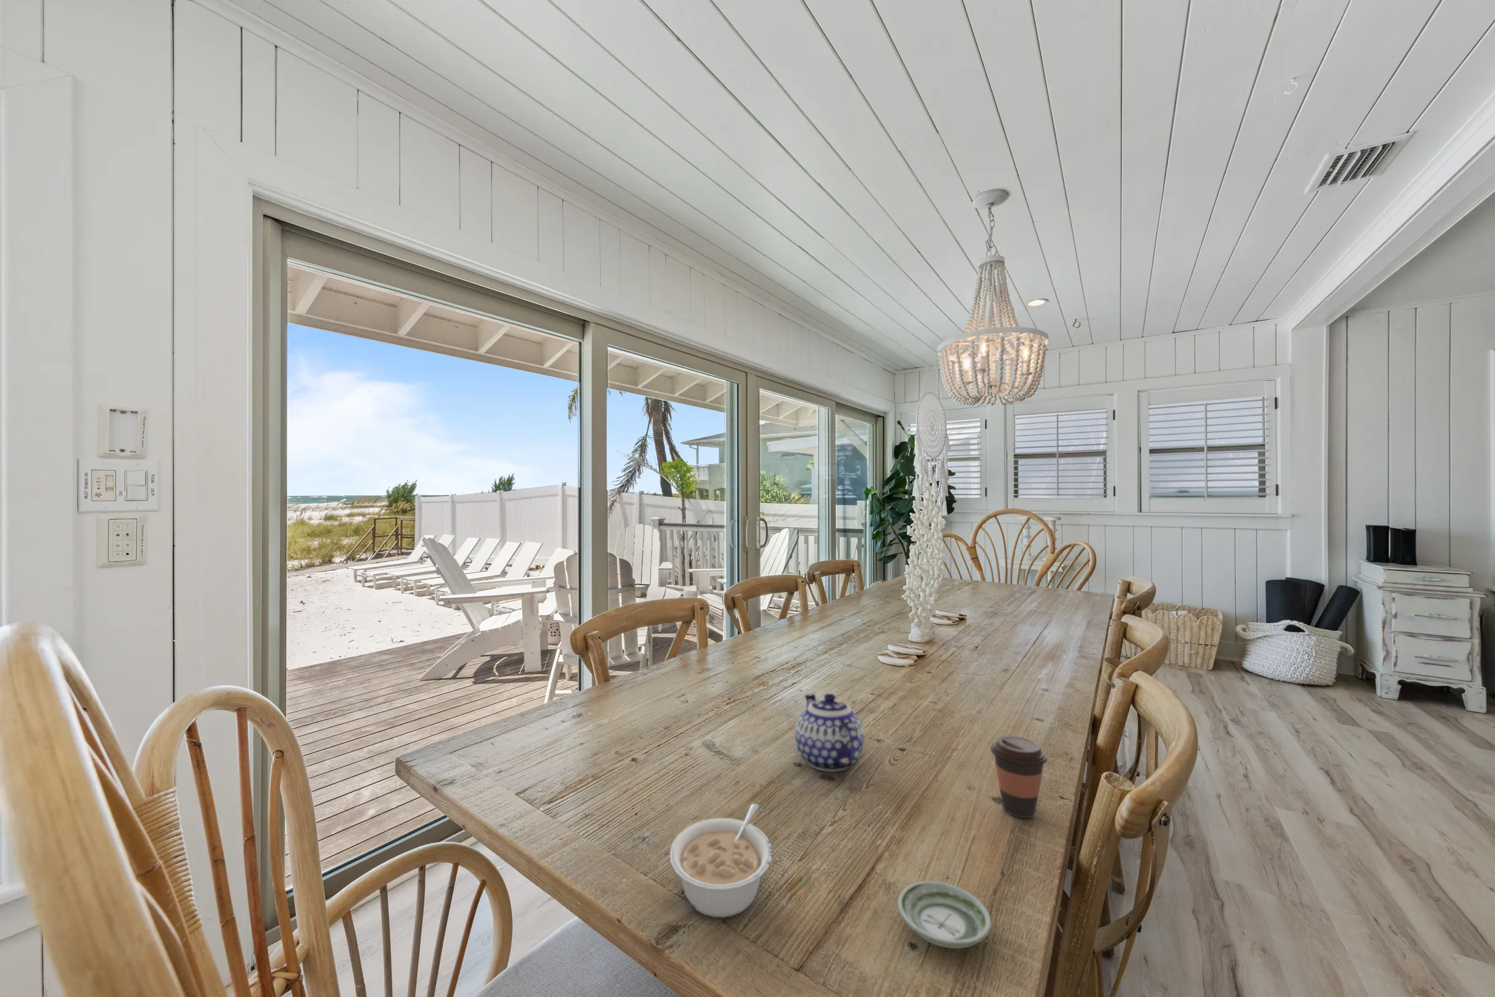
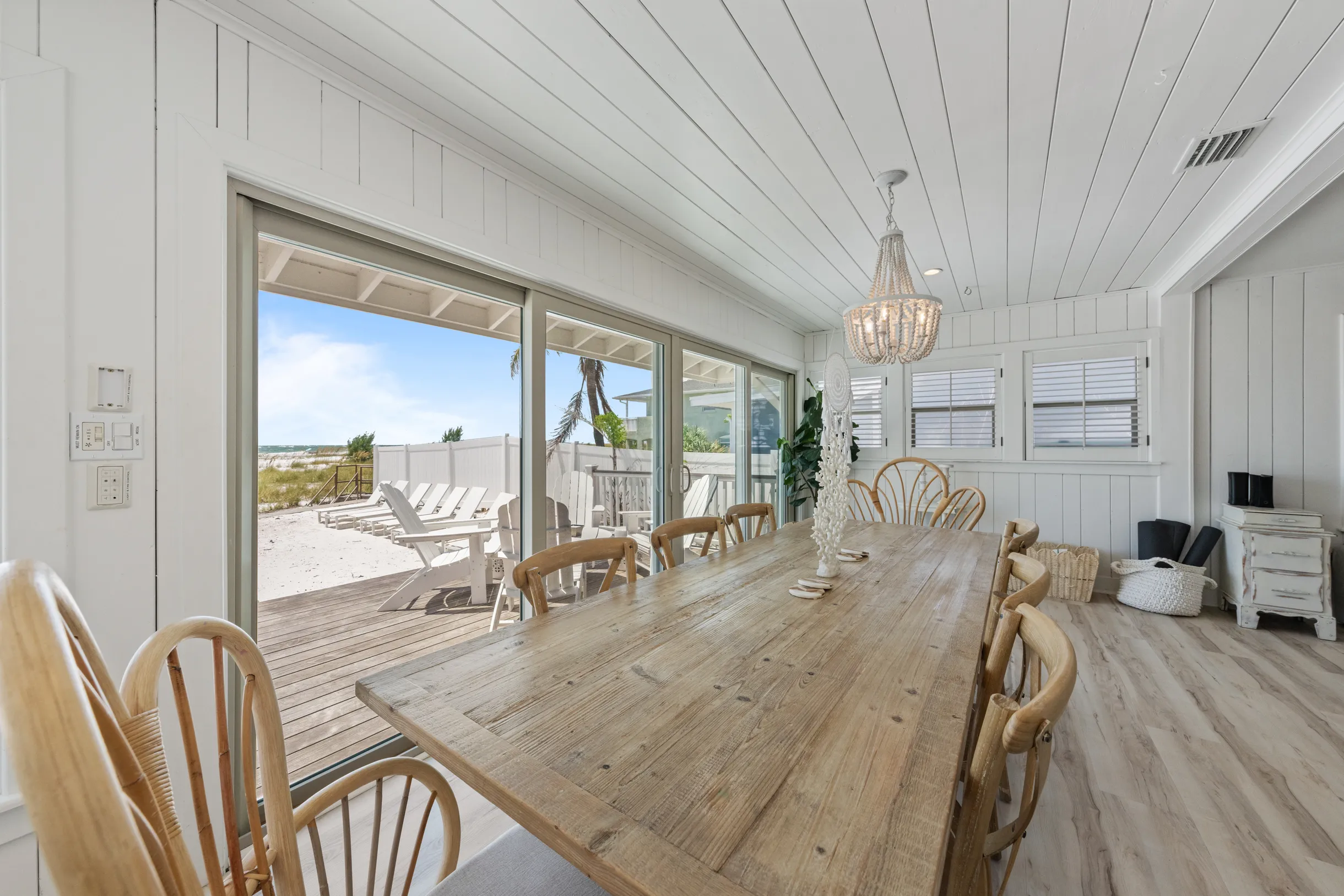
- legume (721, 862)
- coffee cup (1018, 777)
- saucer (943, 919)
- teapot (829, 728)
